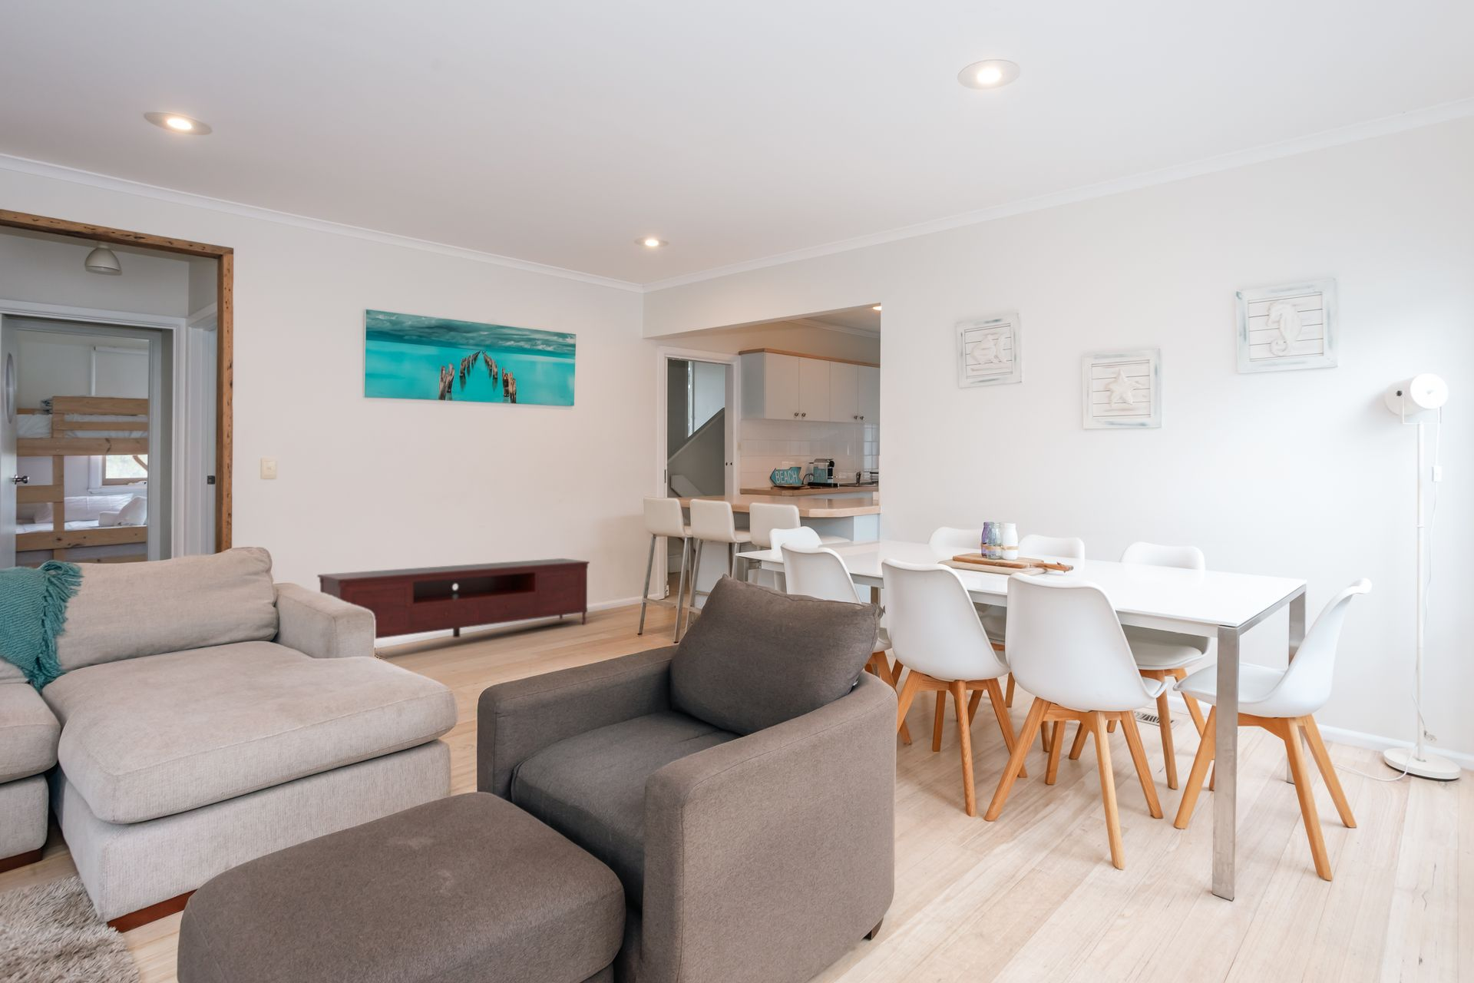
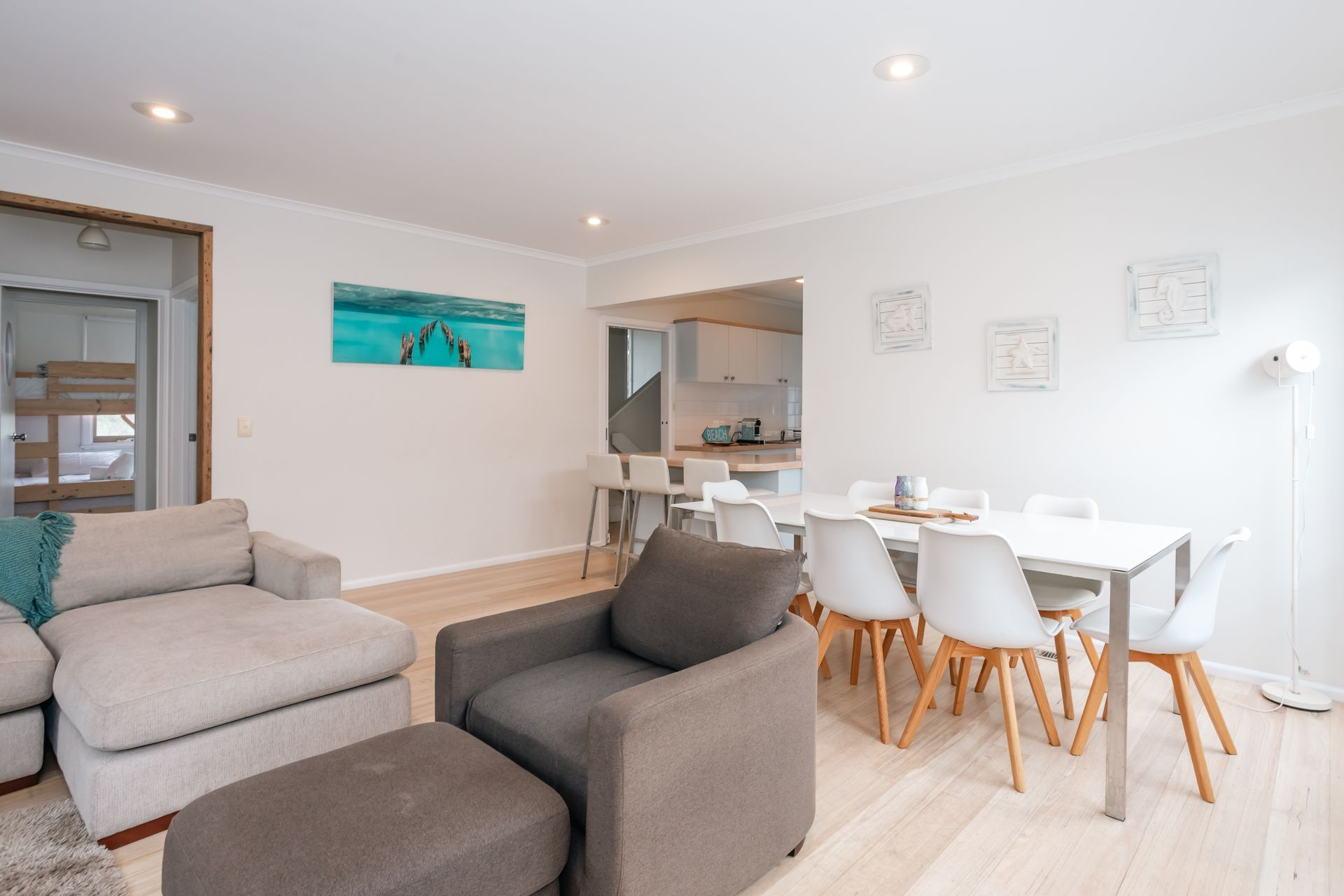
- media console (465, 603)
